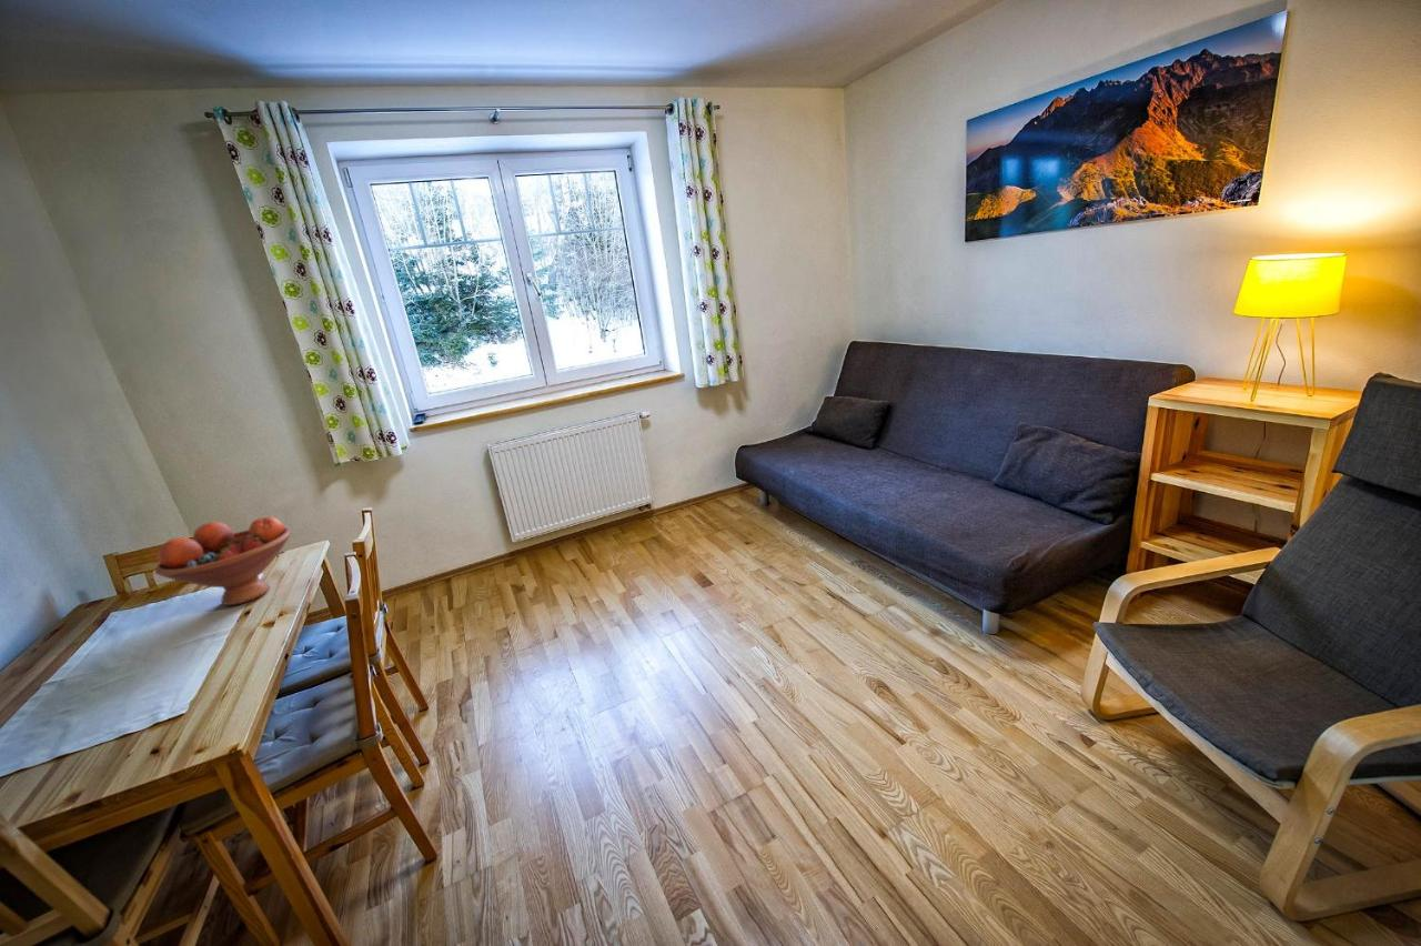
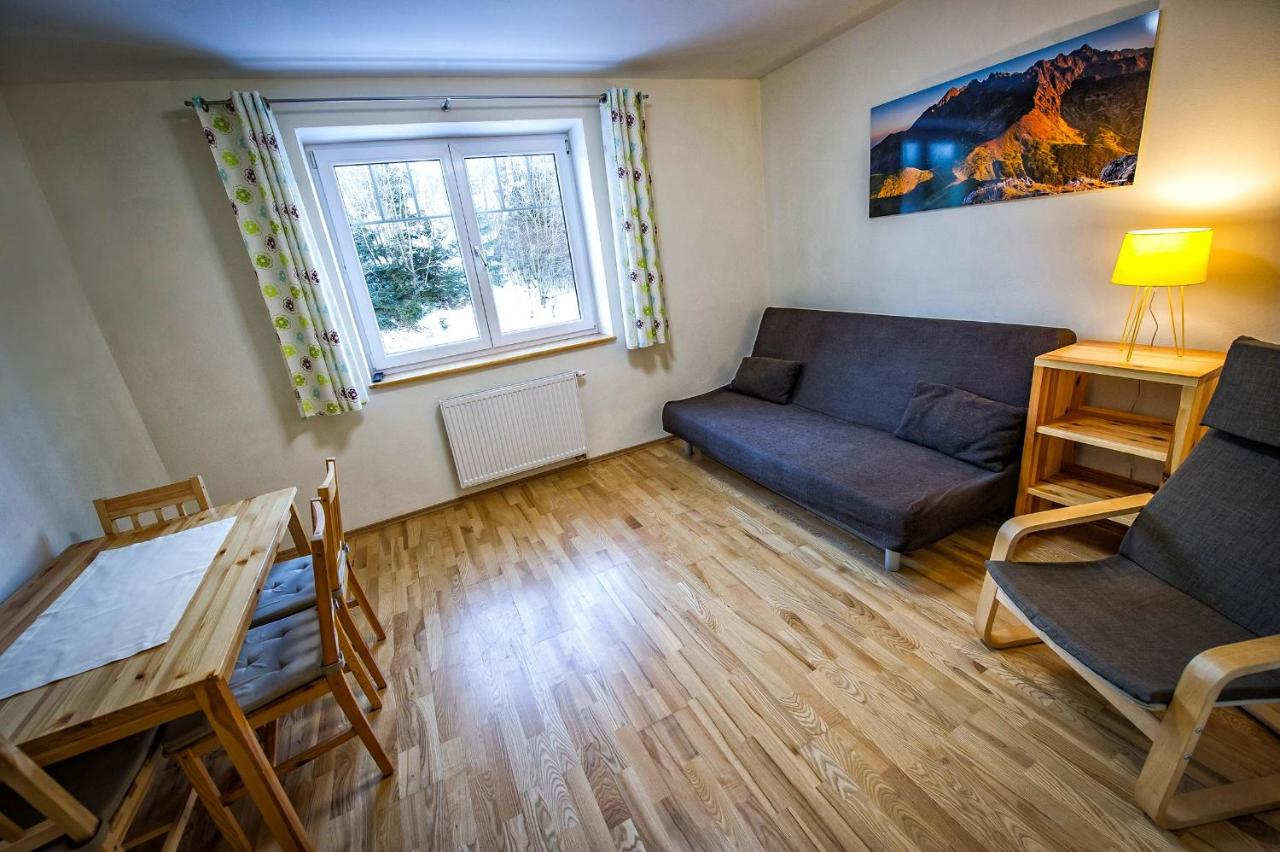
- fruit bowl (232, 562)
